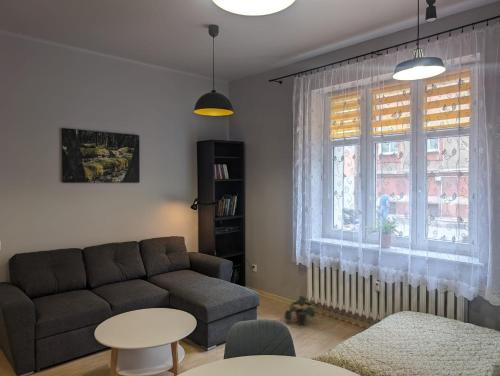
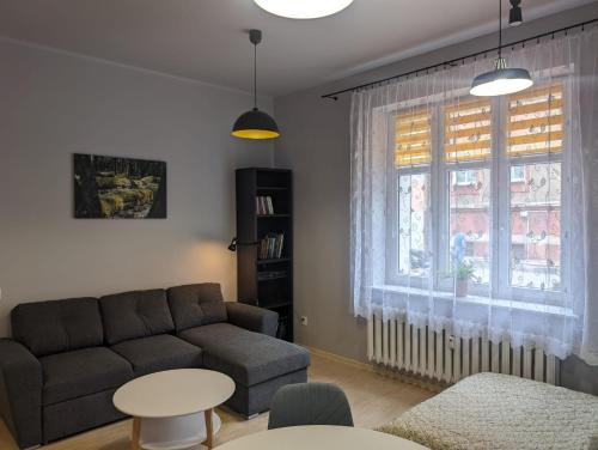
- potted plant (300, 309)
